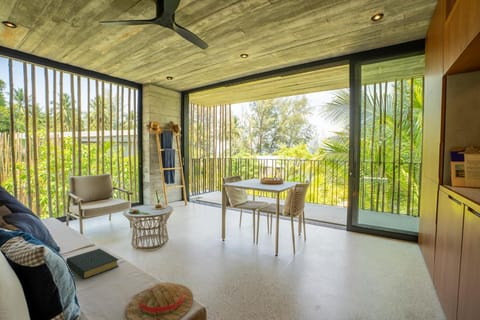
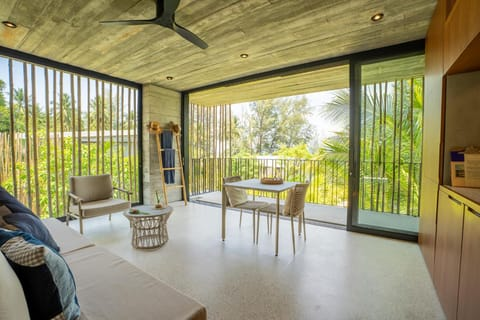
- straw hat (161, 294)
- hardback book (92, 262)
